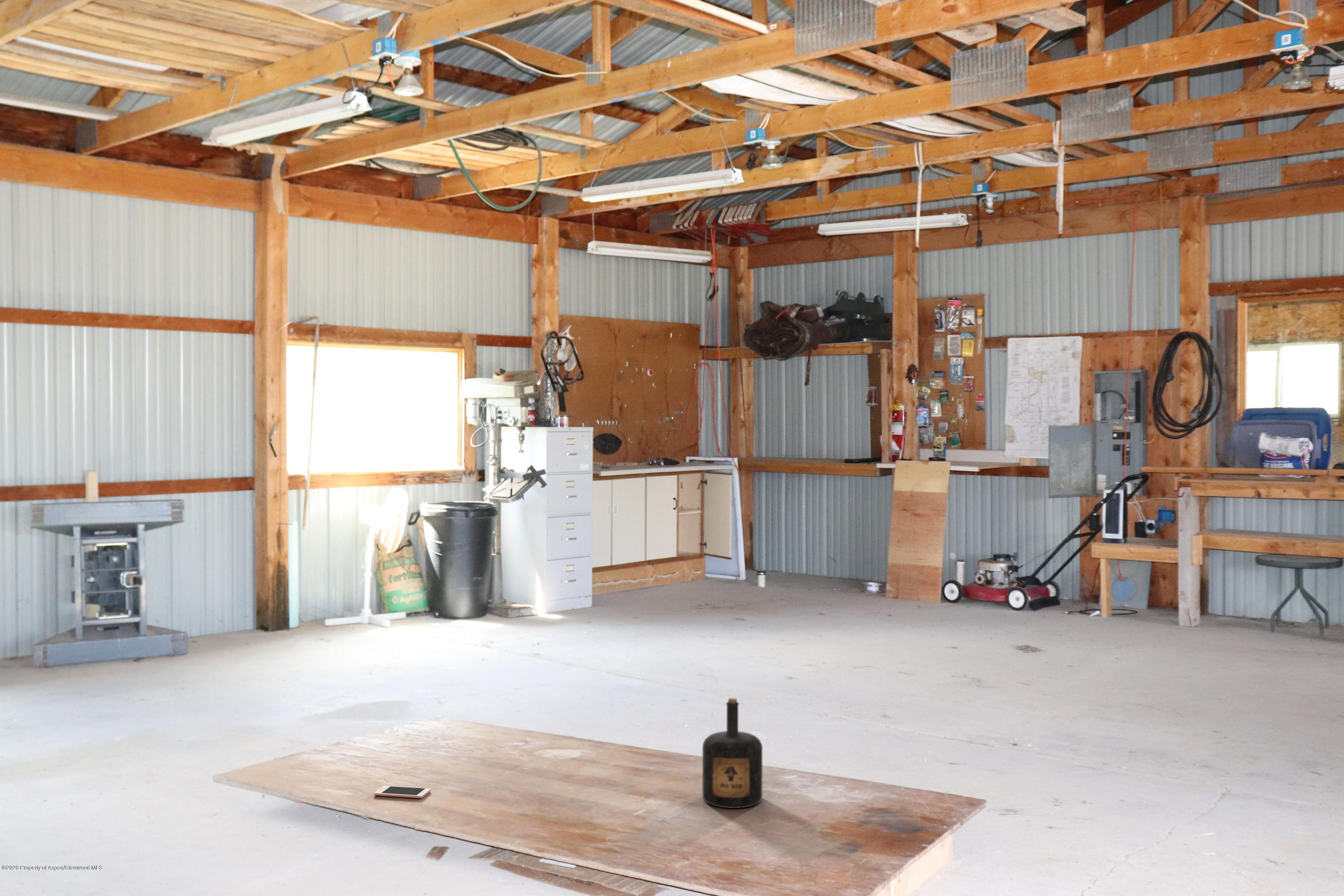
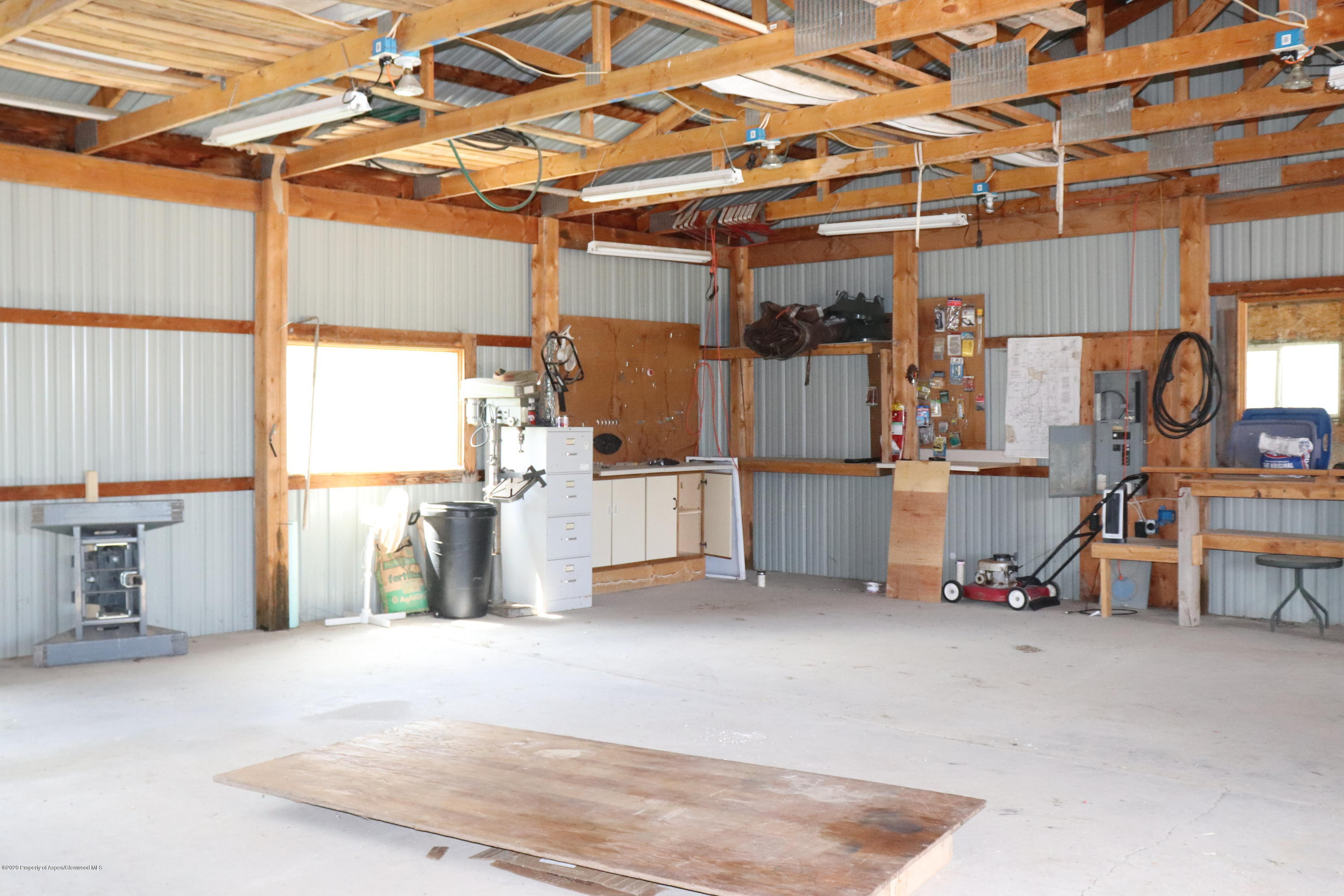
- cell phone (402, 792)
- bottle (732, 749)
